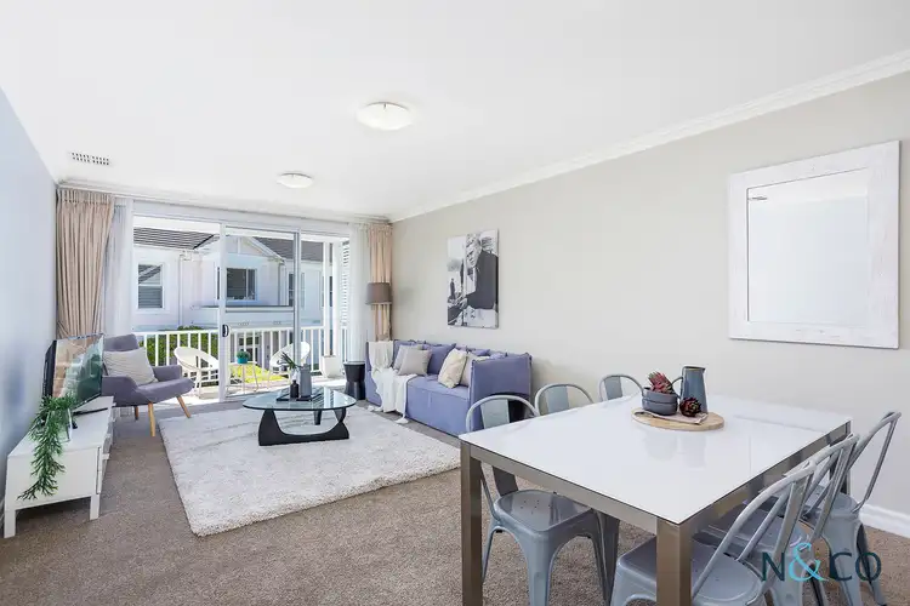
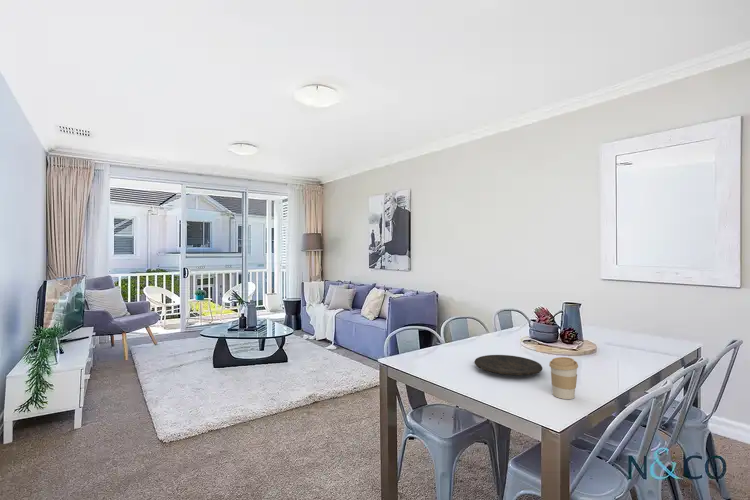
+ plate (507, 366)
+ coffee cup (563, 377)
